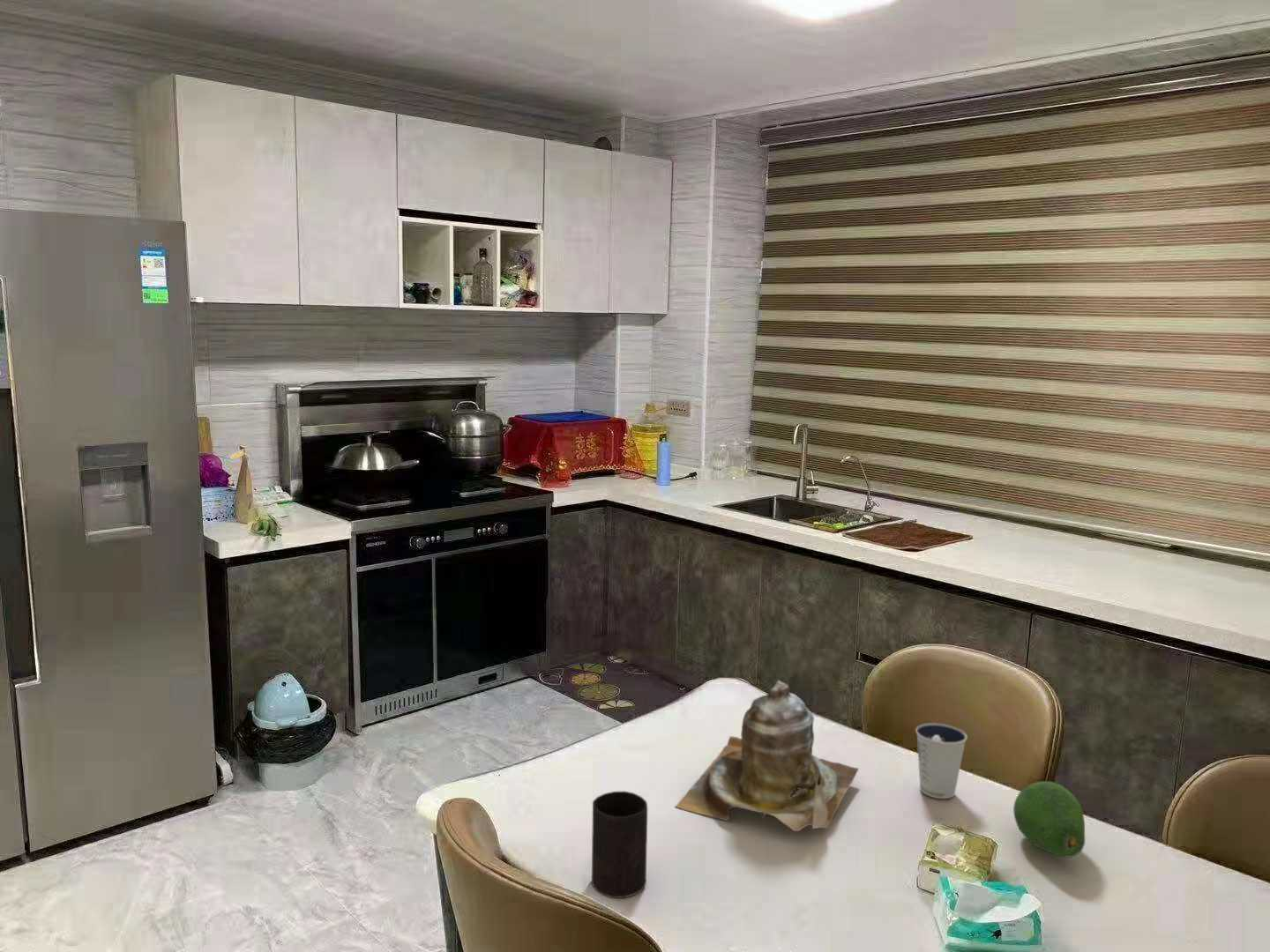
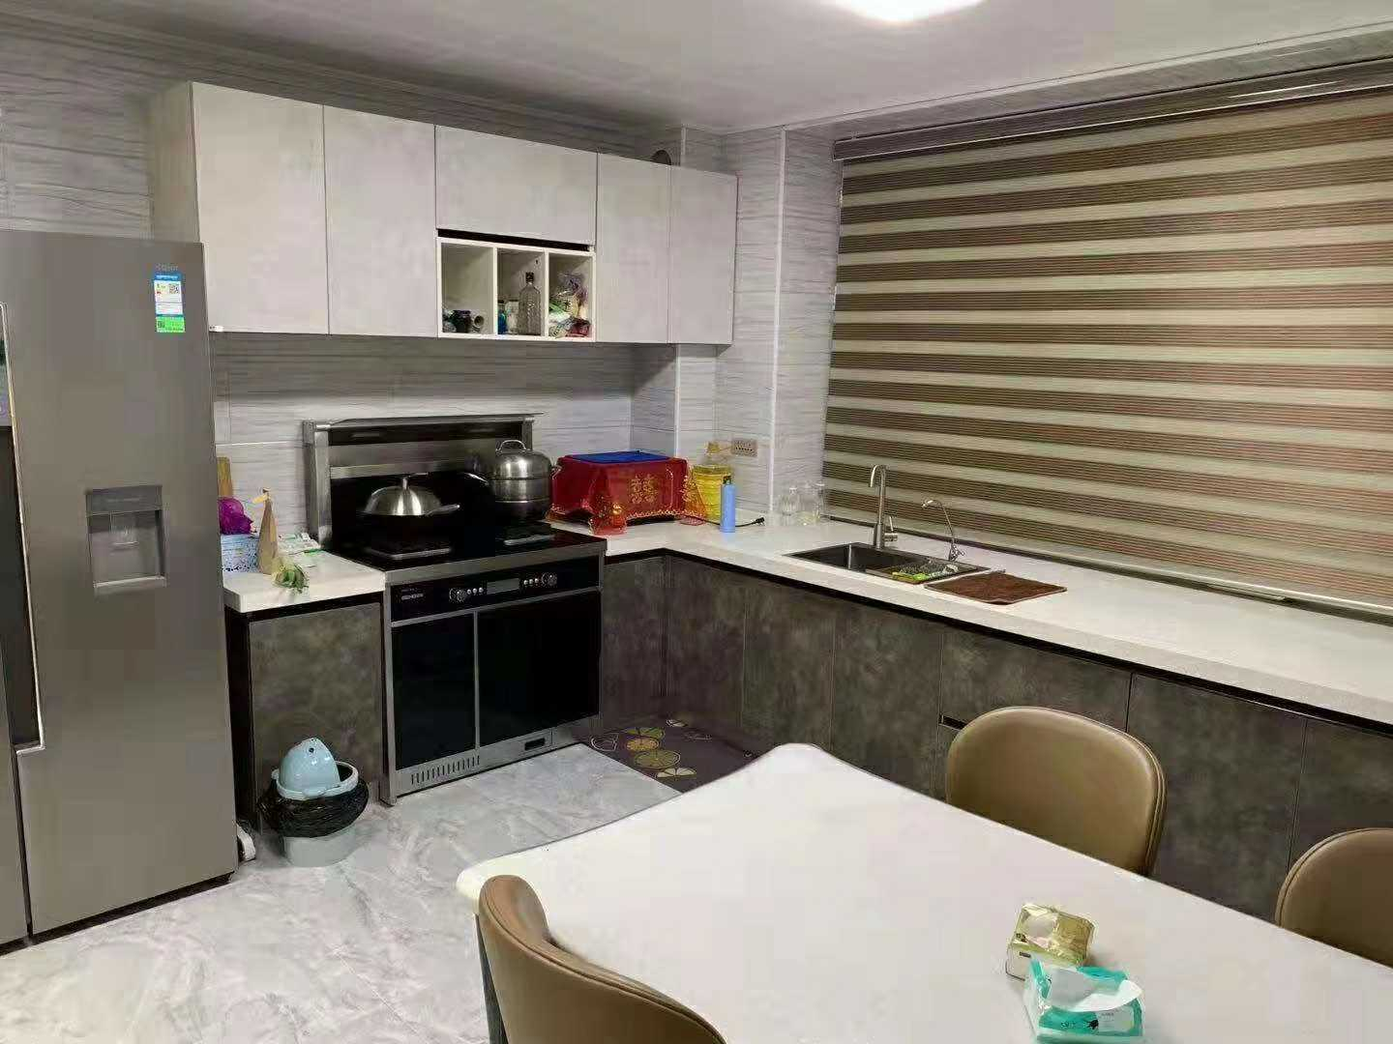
- cup (619, 843)
- dixie cup (939, 762)
- teapot (772, 734)
- fruit (1050, 819)
